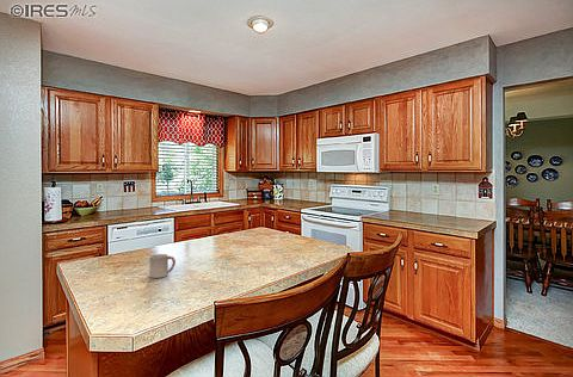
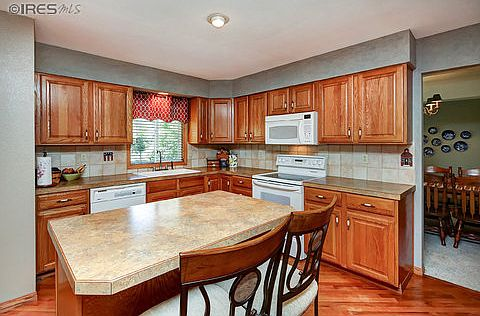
- cup (162, 265)
